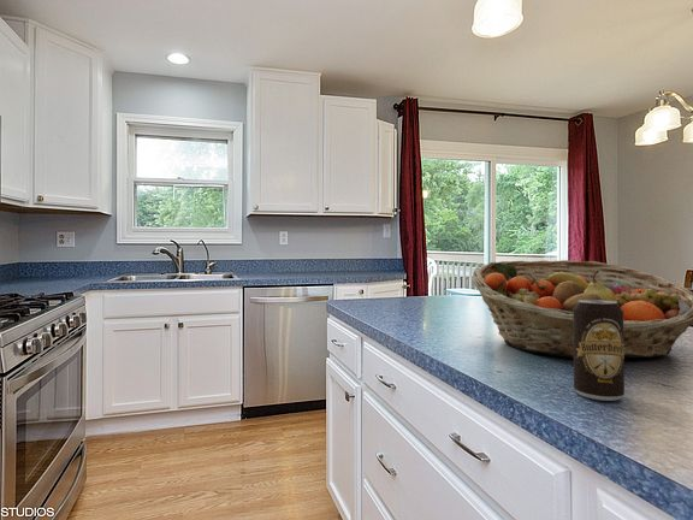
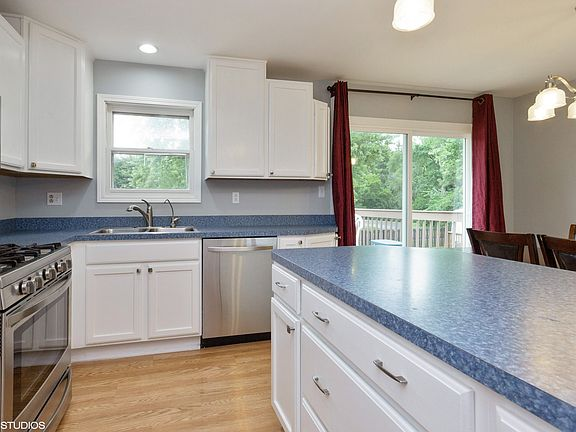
- beverage can (598, 348)
- fruit basket (578, 302)
